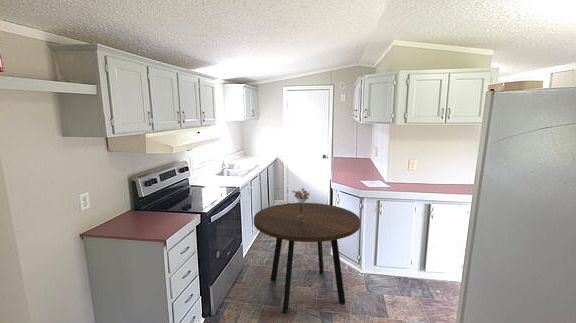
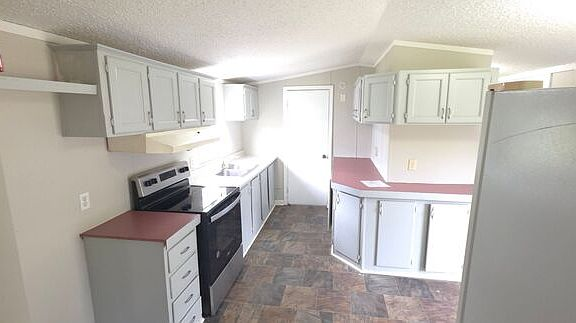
- dining table (318, 254)
- bouquet (302, 204)
